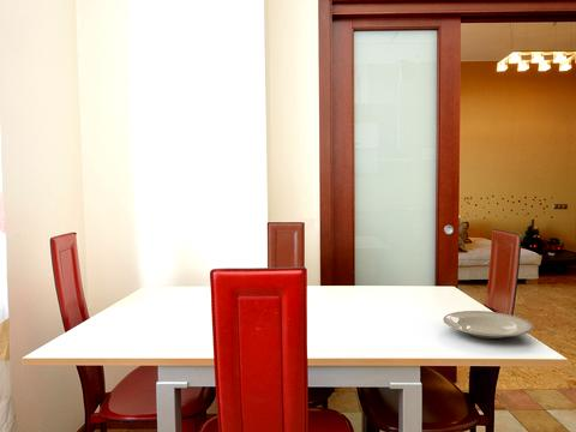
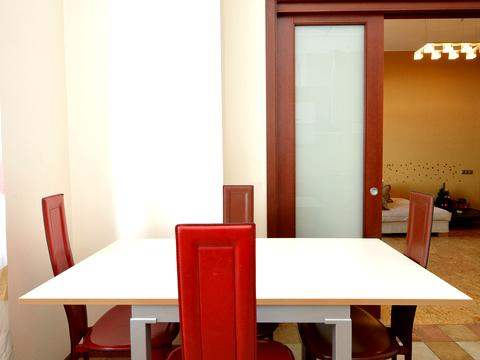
- plate (486, 326)
